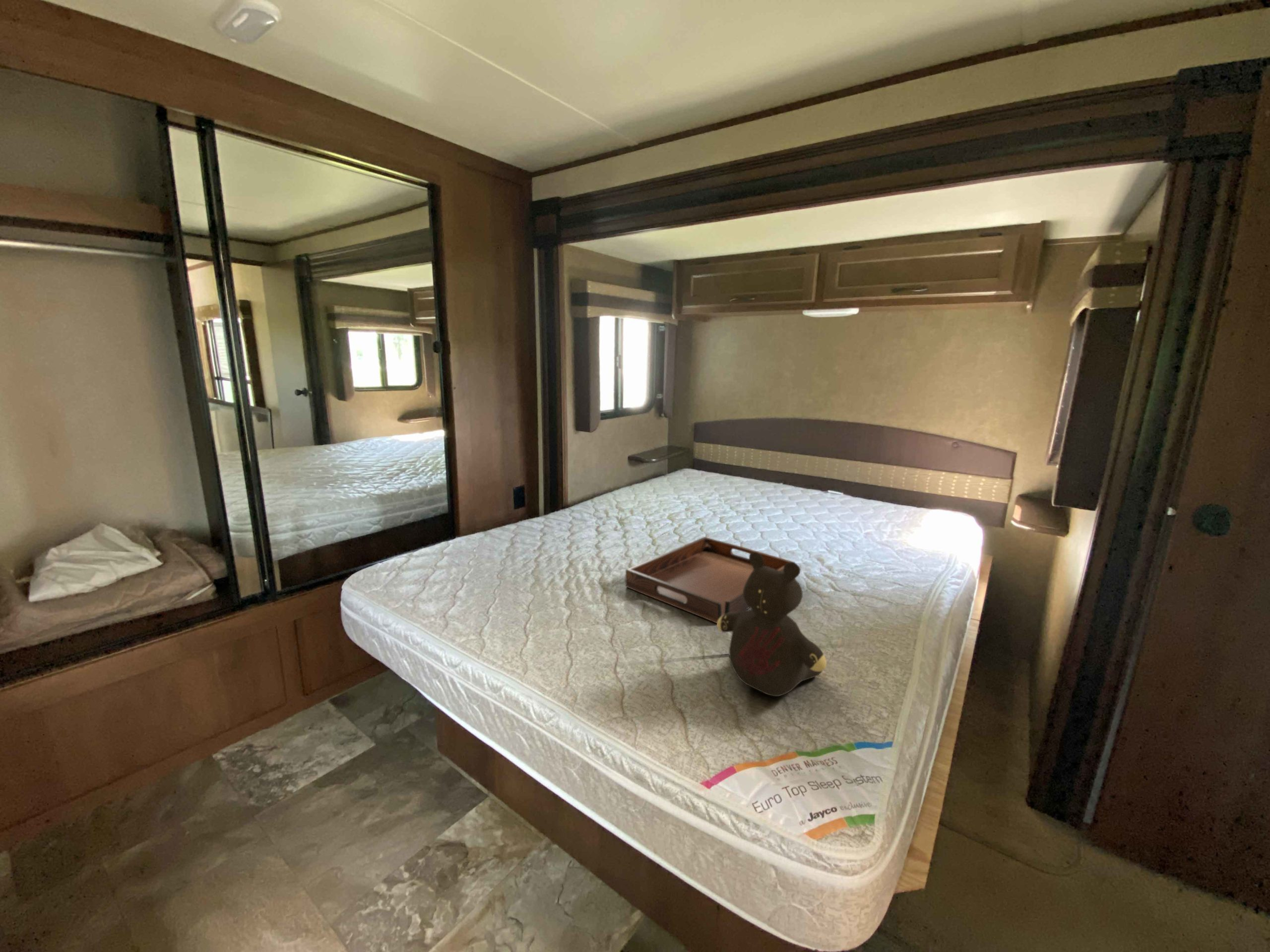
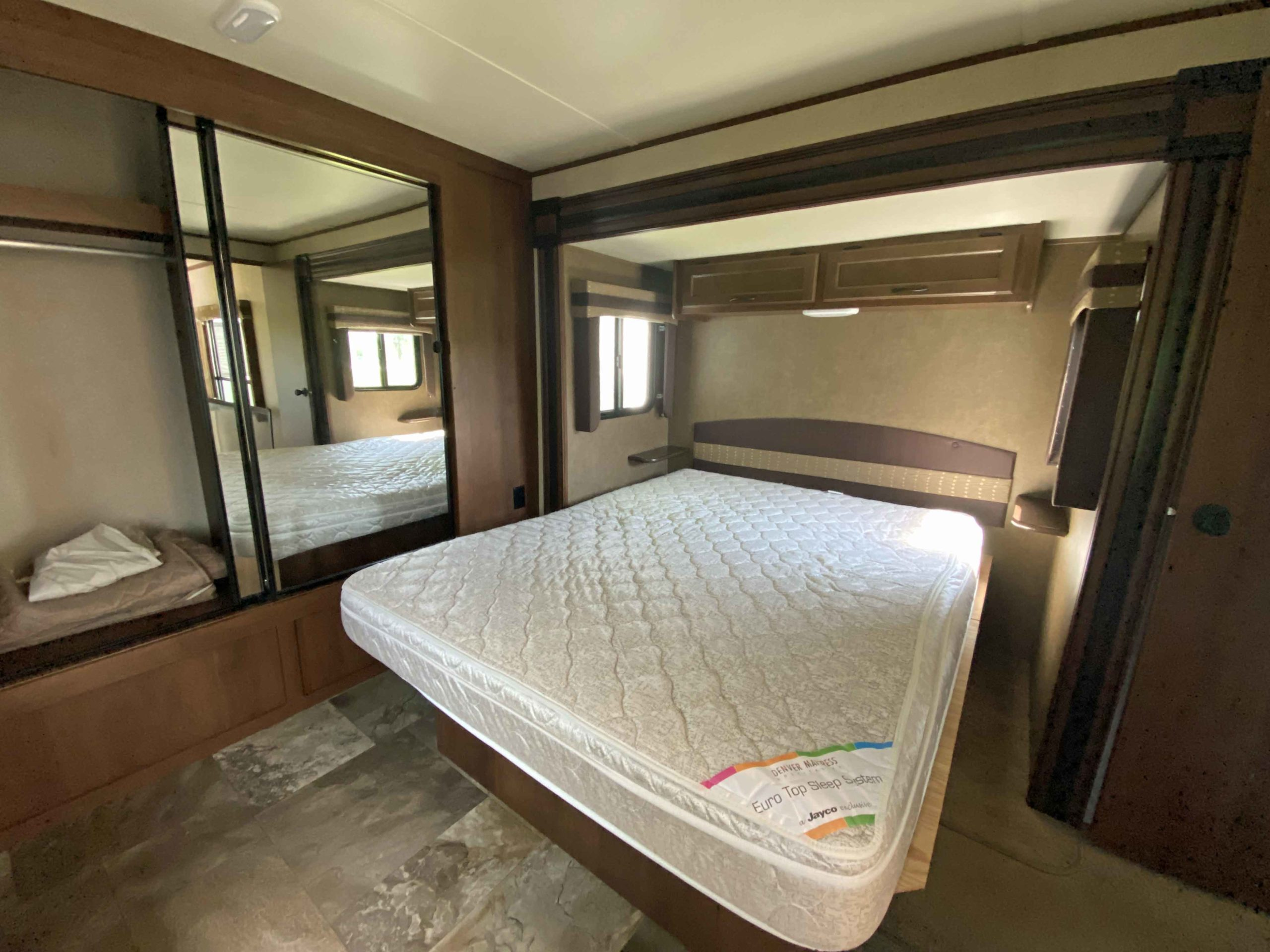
- serving tray (712, 574)
- teddy bear (779, 617)
